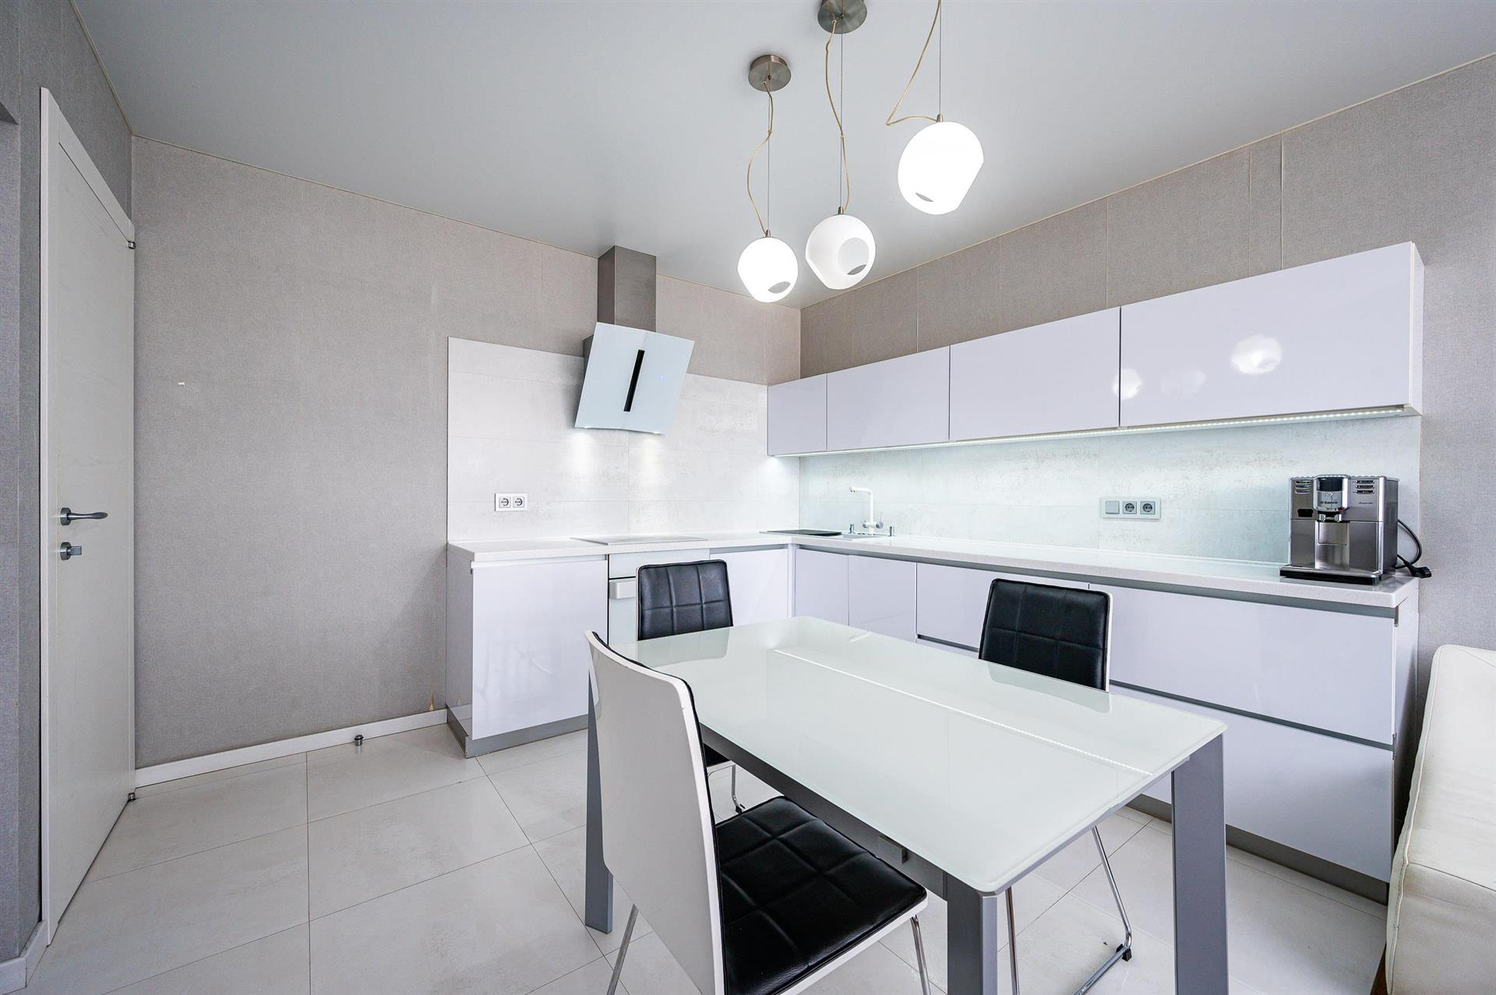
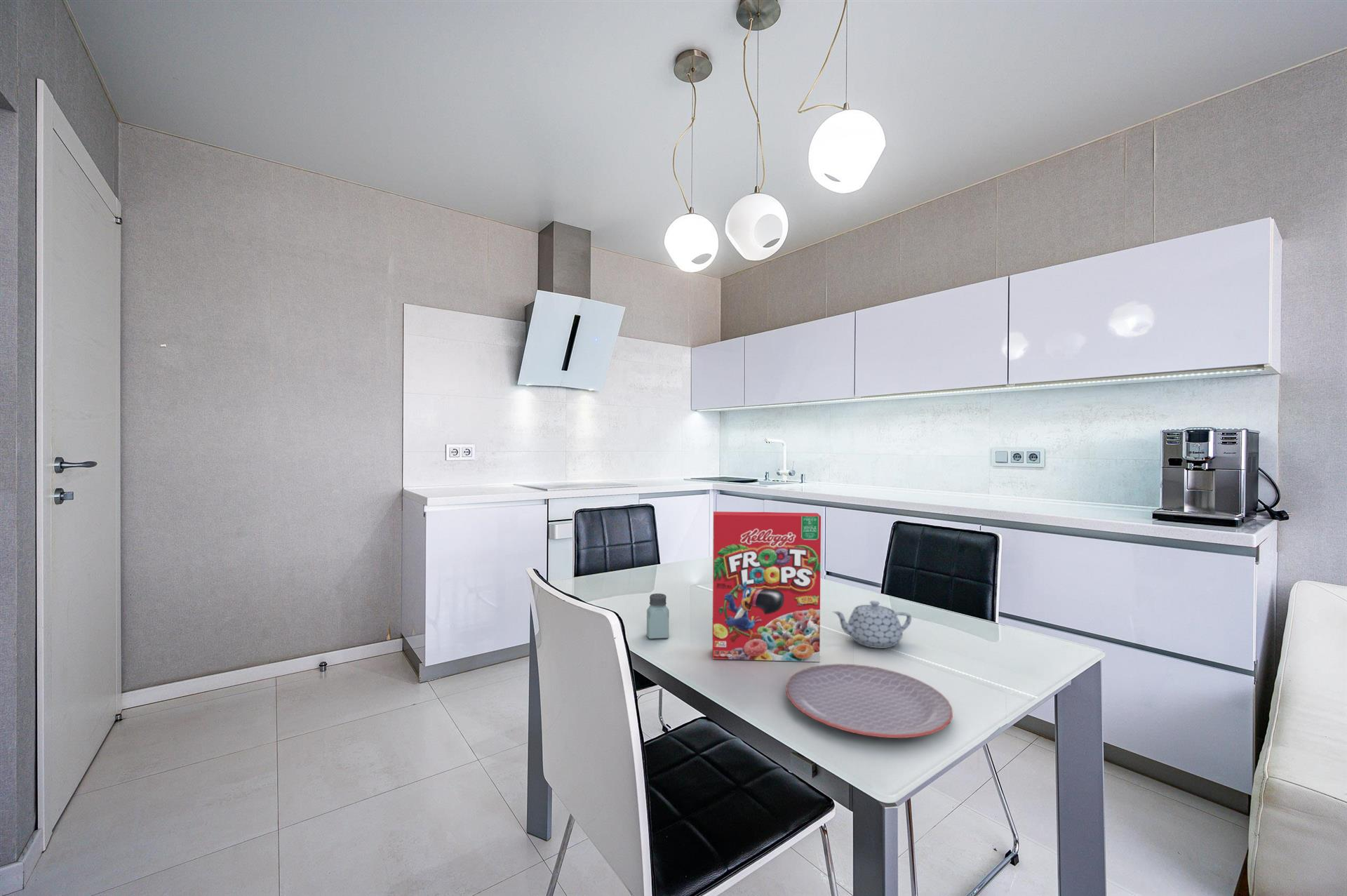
+ saltshaker (657, 615)
+ cereal box (765, 584)
+ plate (865, 701)
+ teapot (871, 622)
